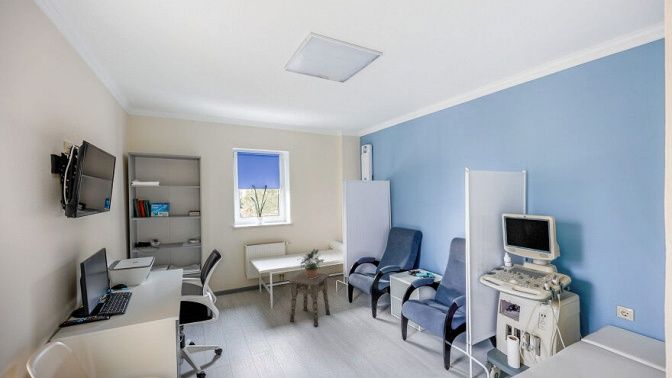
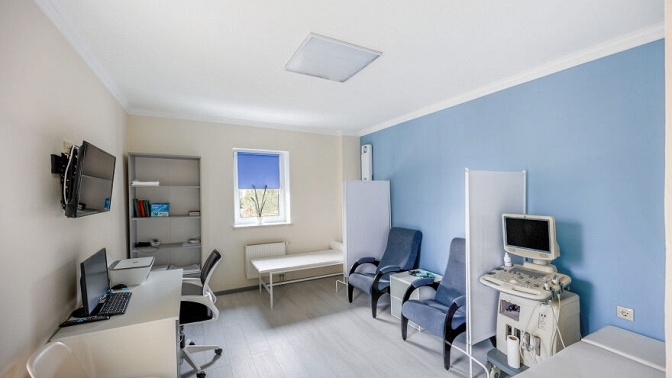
- side table (311, 297)
- potted plant (309, 262)
